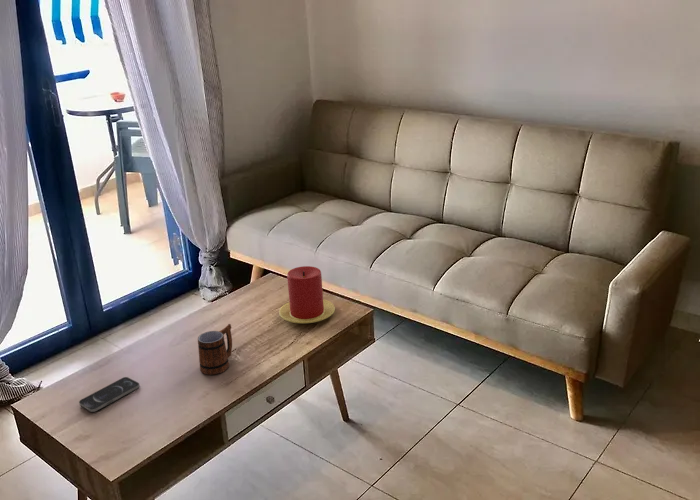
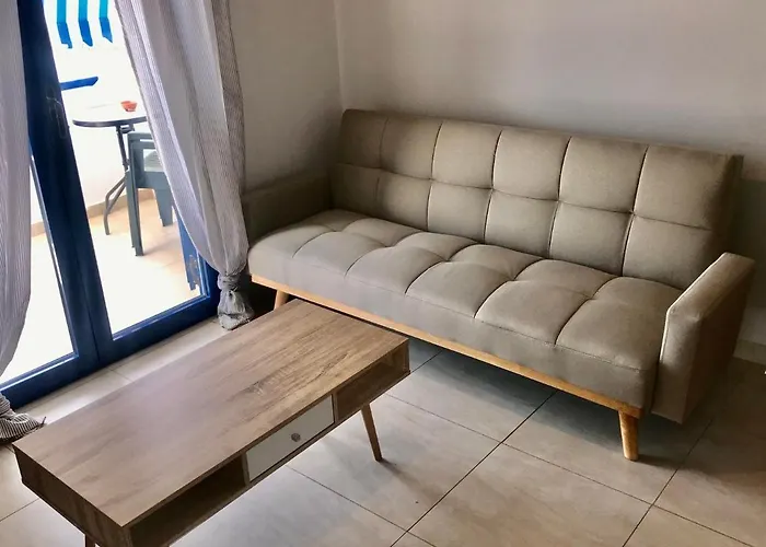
- smartphone (109, 393)
- mug (217, 348)
- candle (305, 293)
